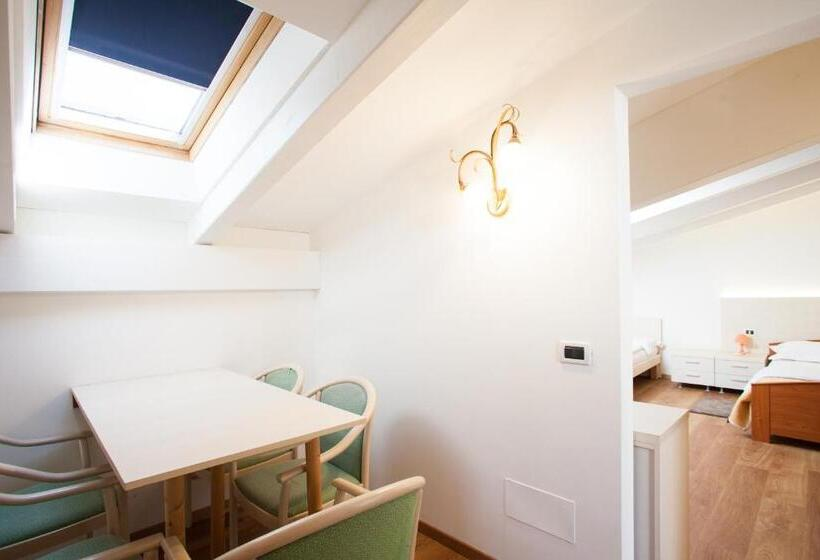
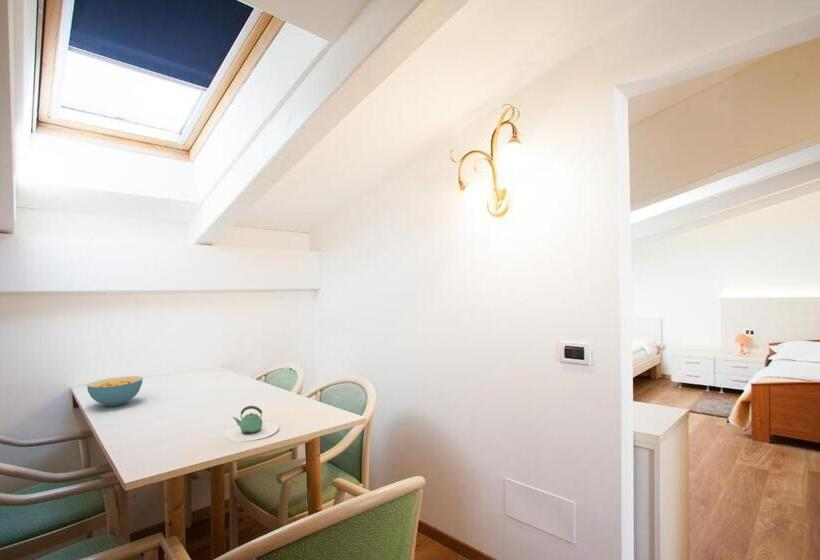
+ teapot (251, 418)
+ cereal bowl (116, 392)
